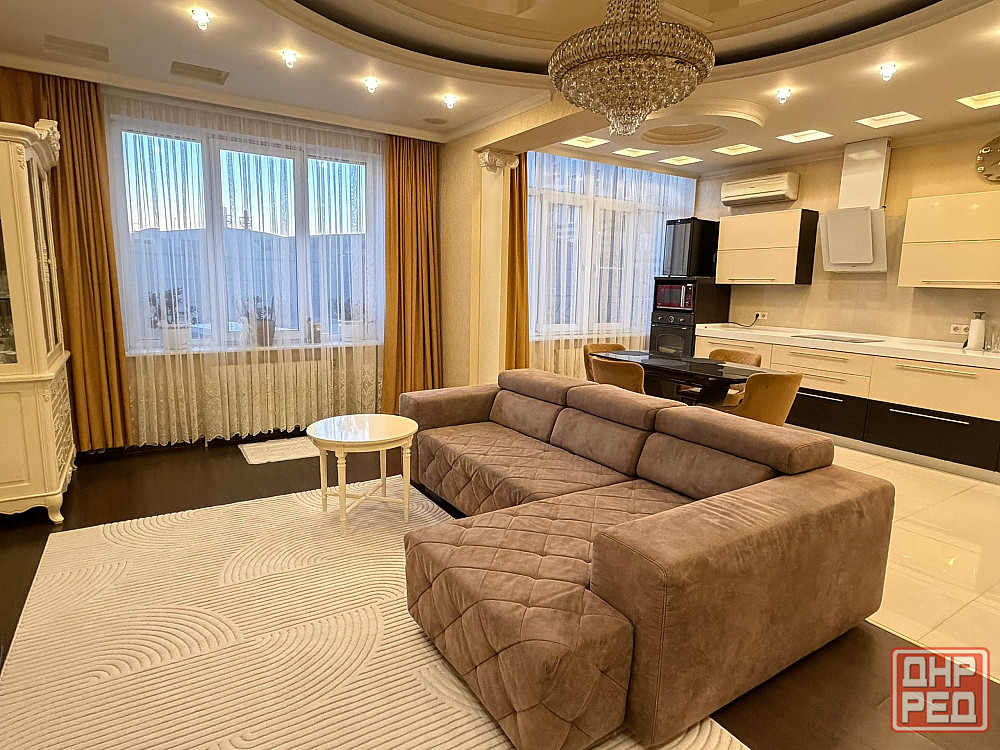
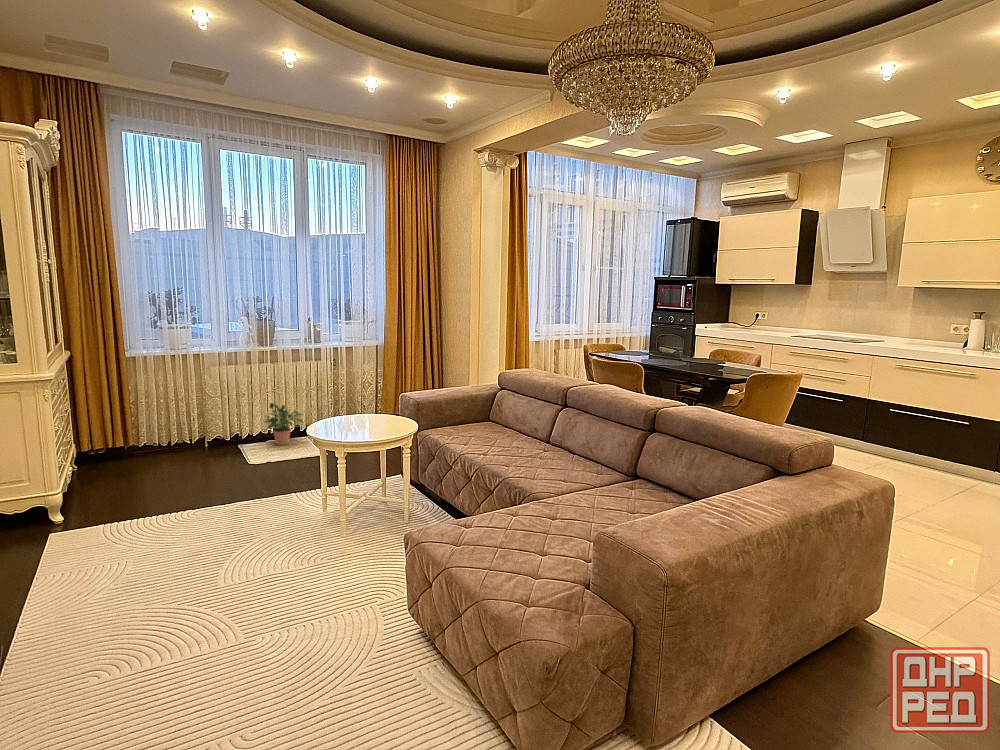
+ potted plant (285, 421)
